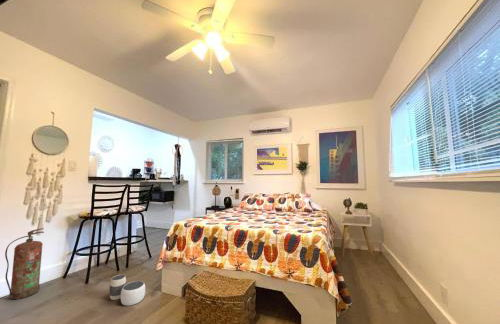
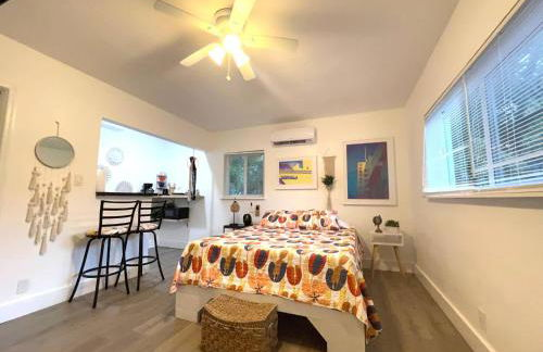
- fire extinguisher (23, 262)
- waste basket (127, 288)
